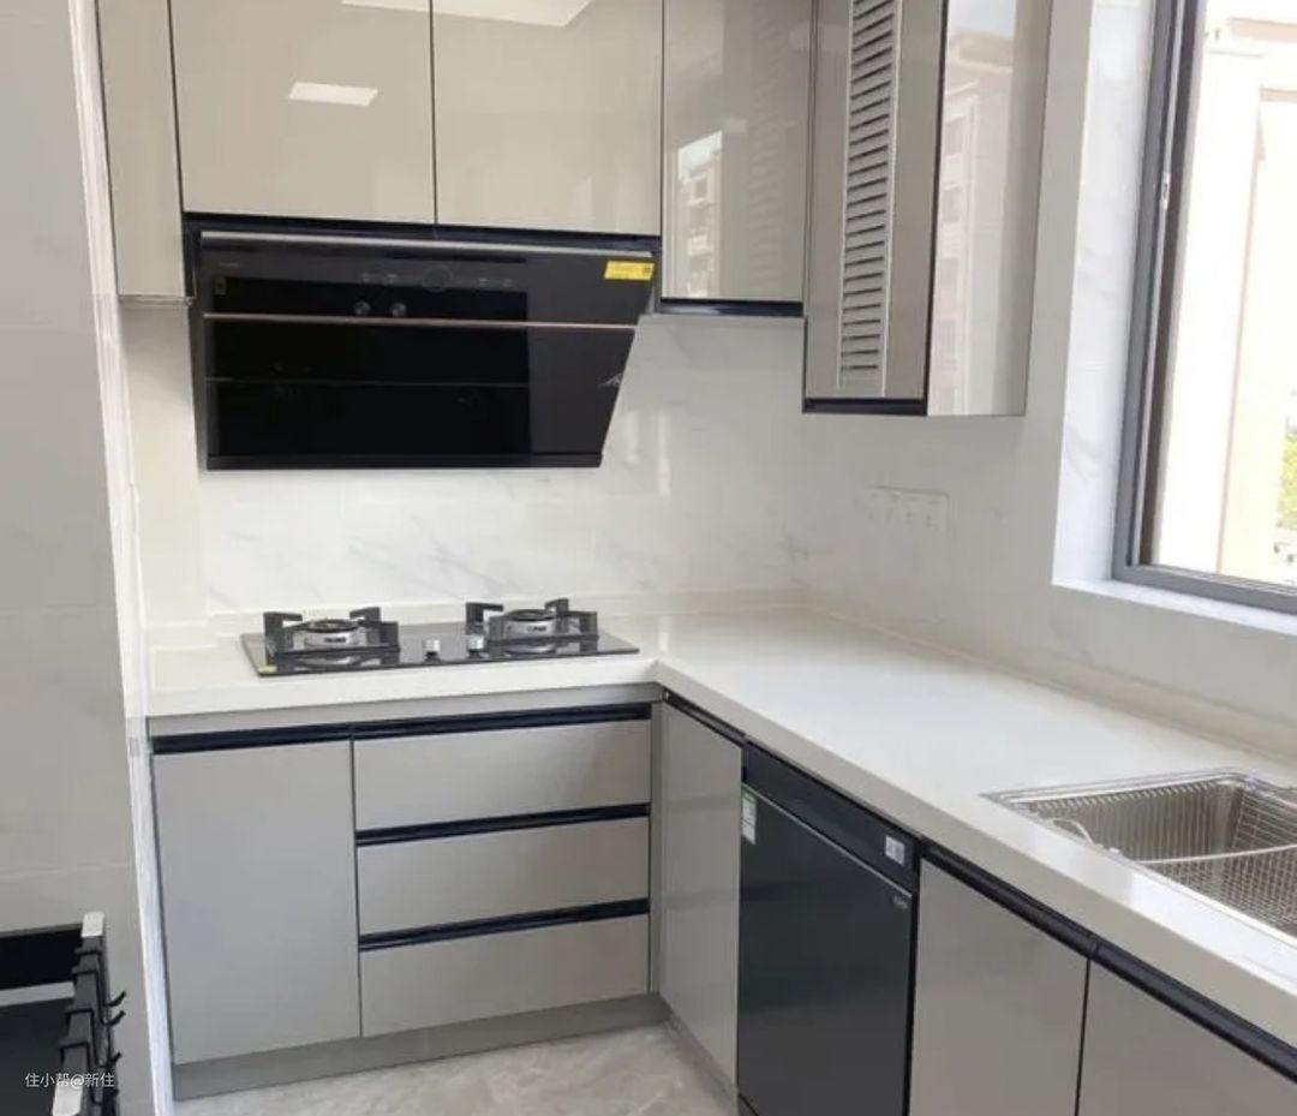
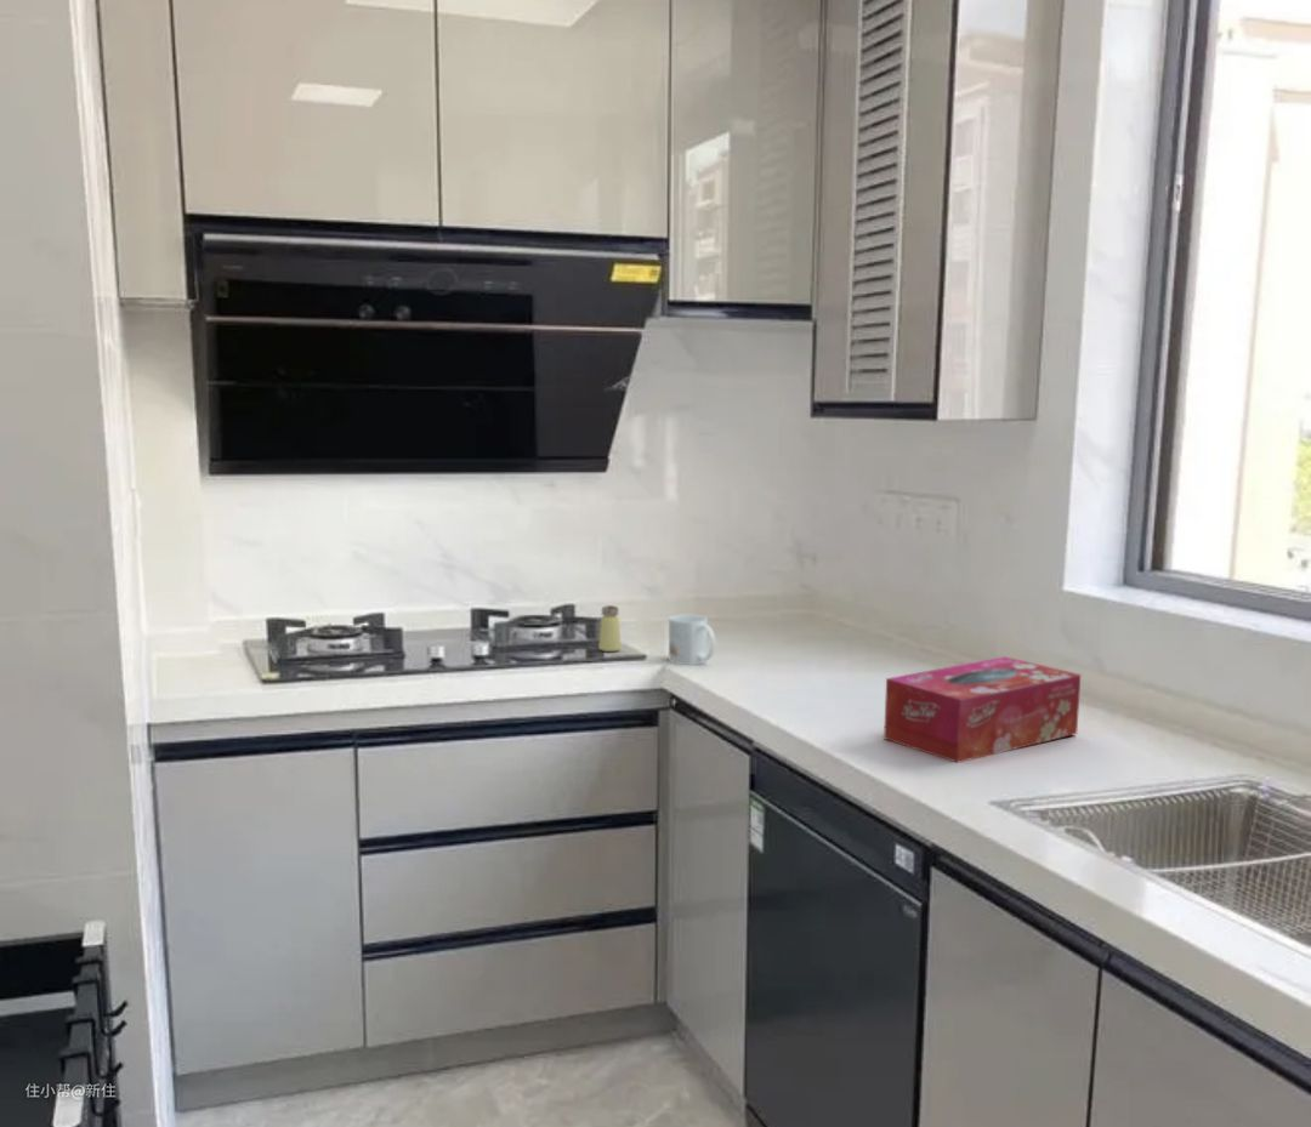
+ mug (693, 641)
+ tissue box (982, 706)
+ saltshaker (609, 627)
